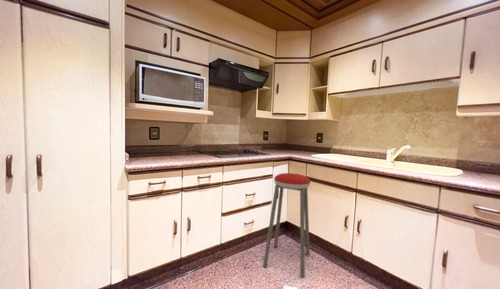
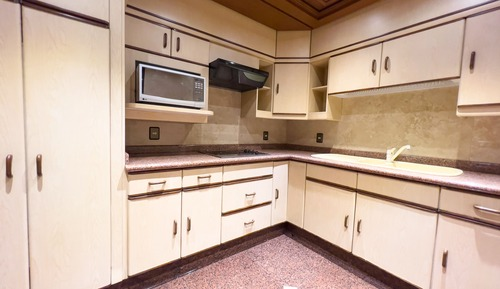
- music stool (280, 216)
